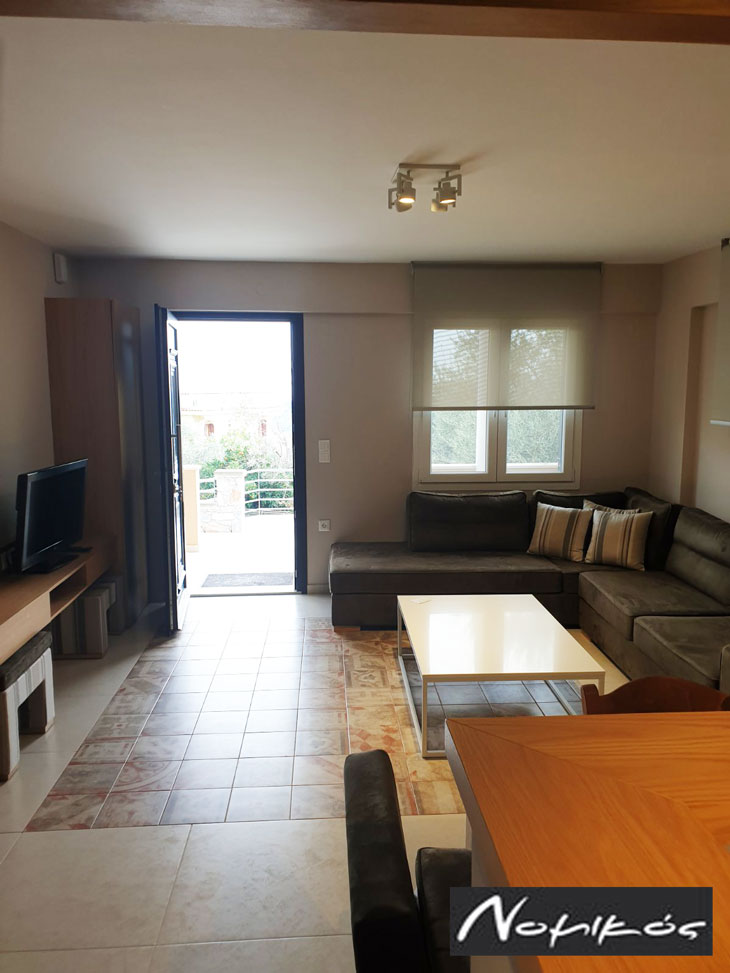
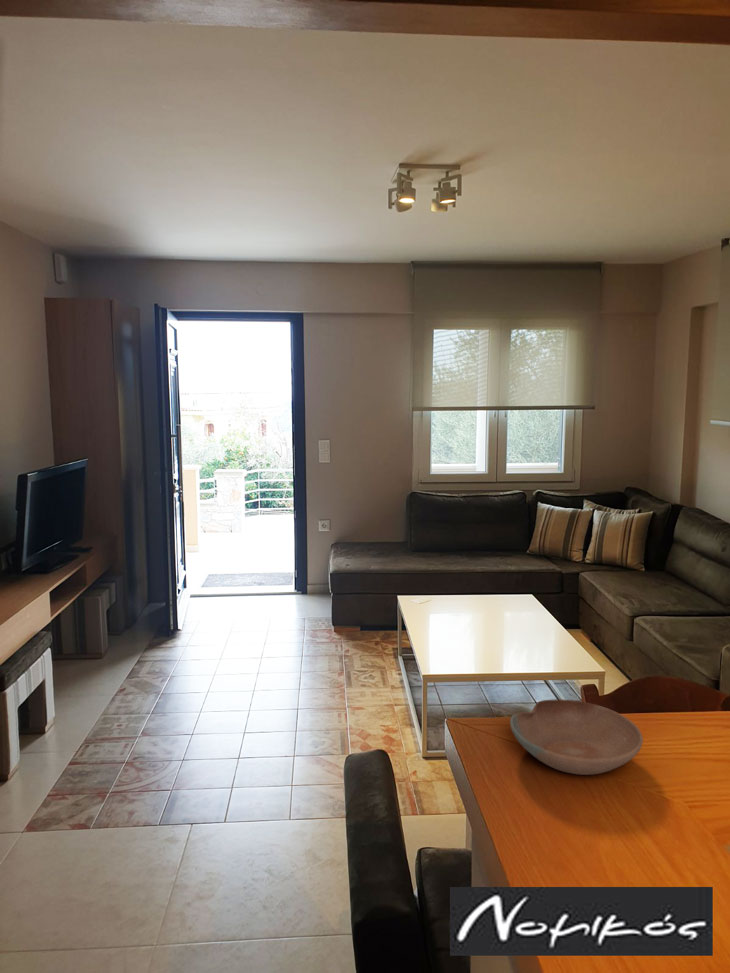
+ bowl (574, 740)
